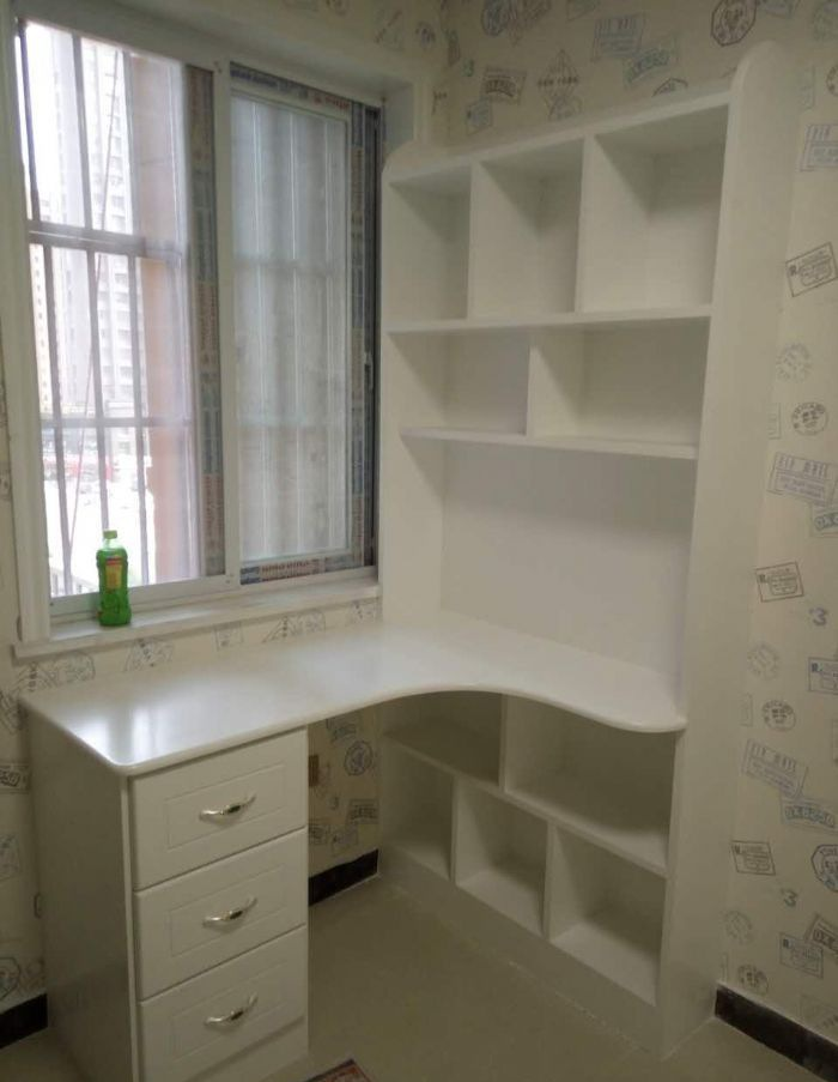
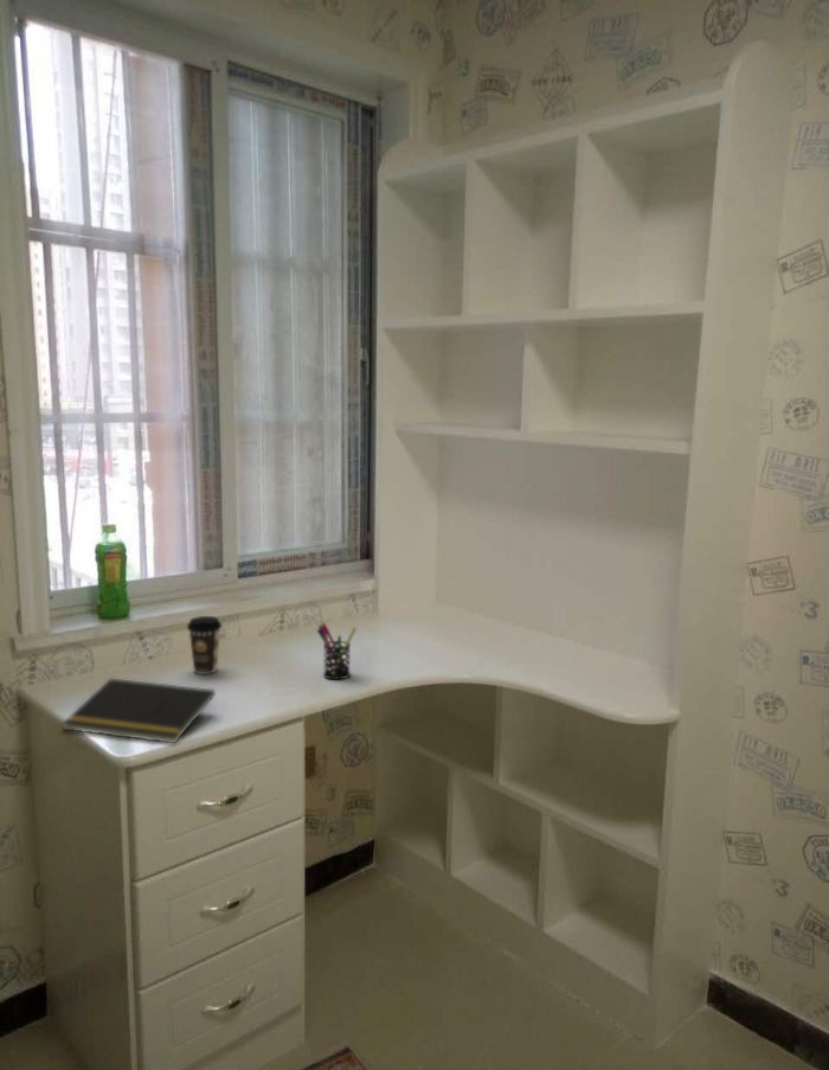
+ notepad (141, 709)
+ pen holder (335, 649)
+ coffee cup (205, 645)
